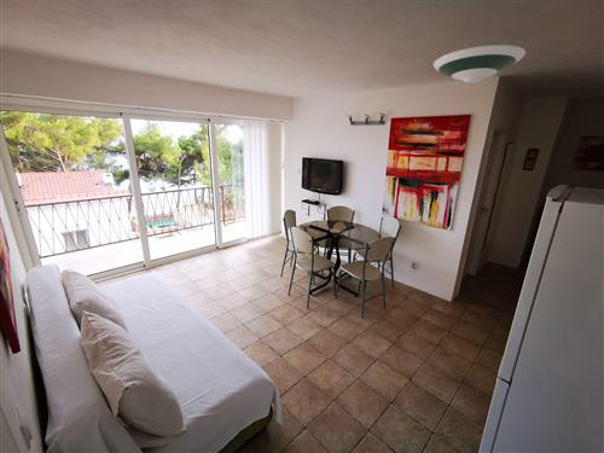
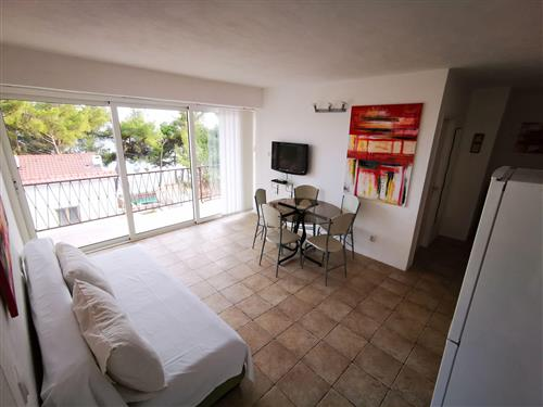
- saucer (474, 70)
